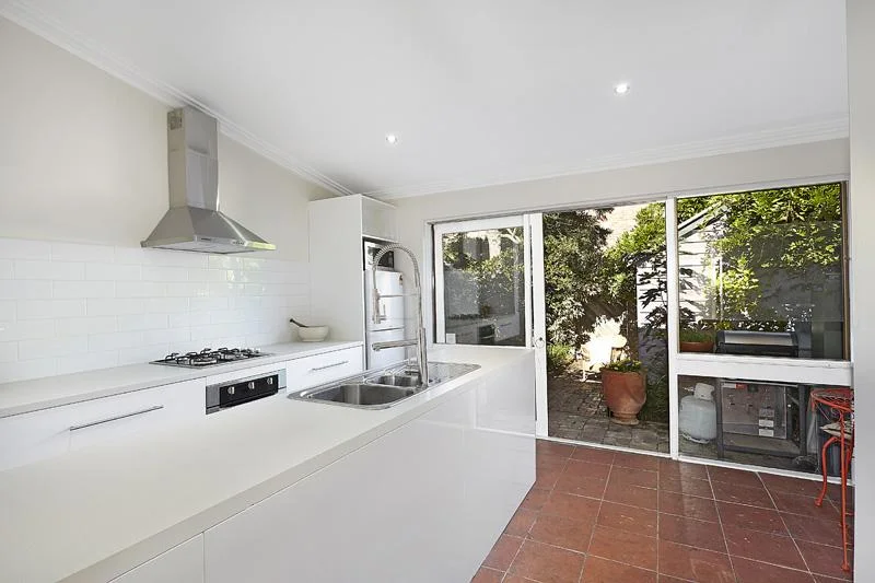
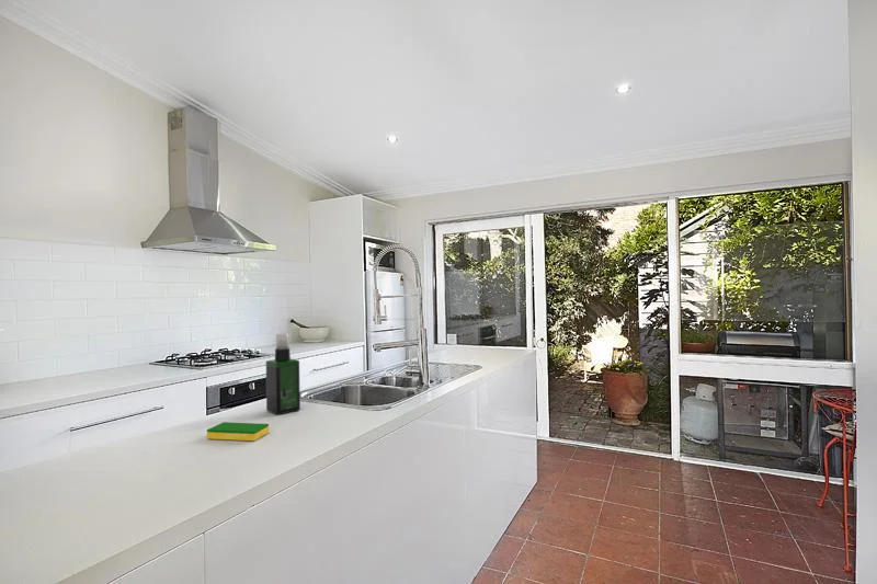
+ spray bottle (282, 371)
+ dish sponge (238, 431)
